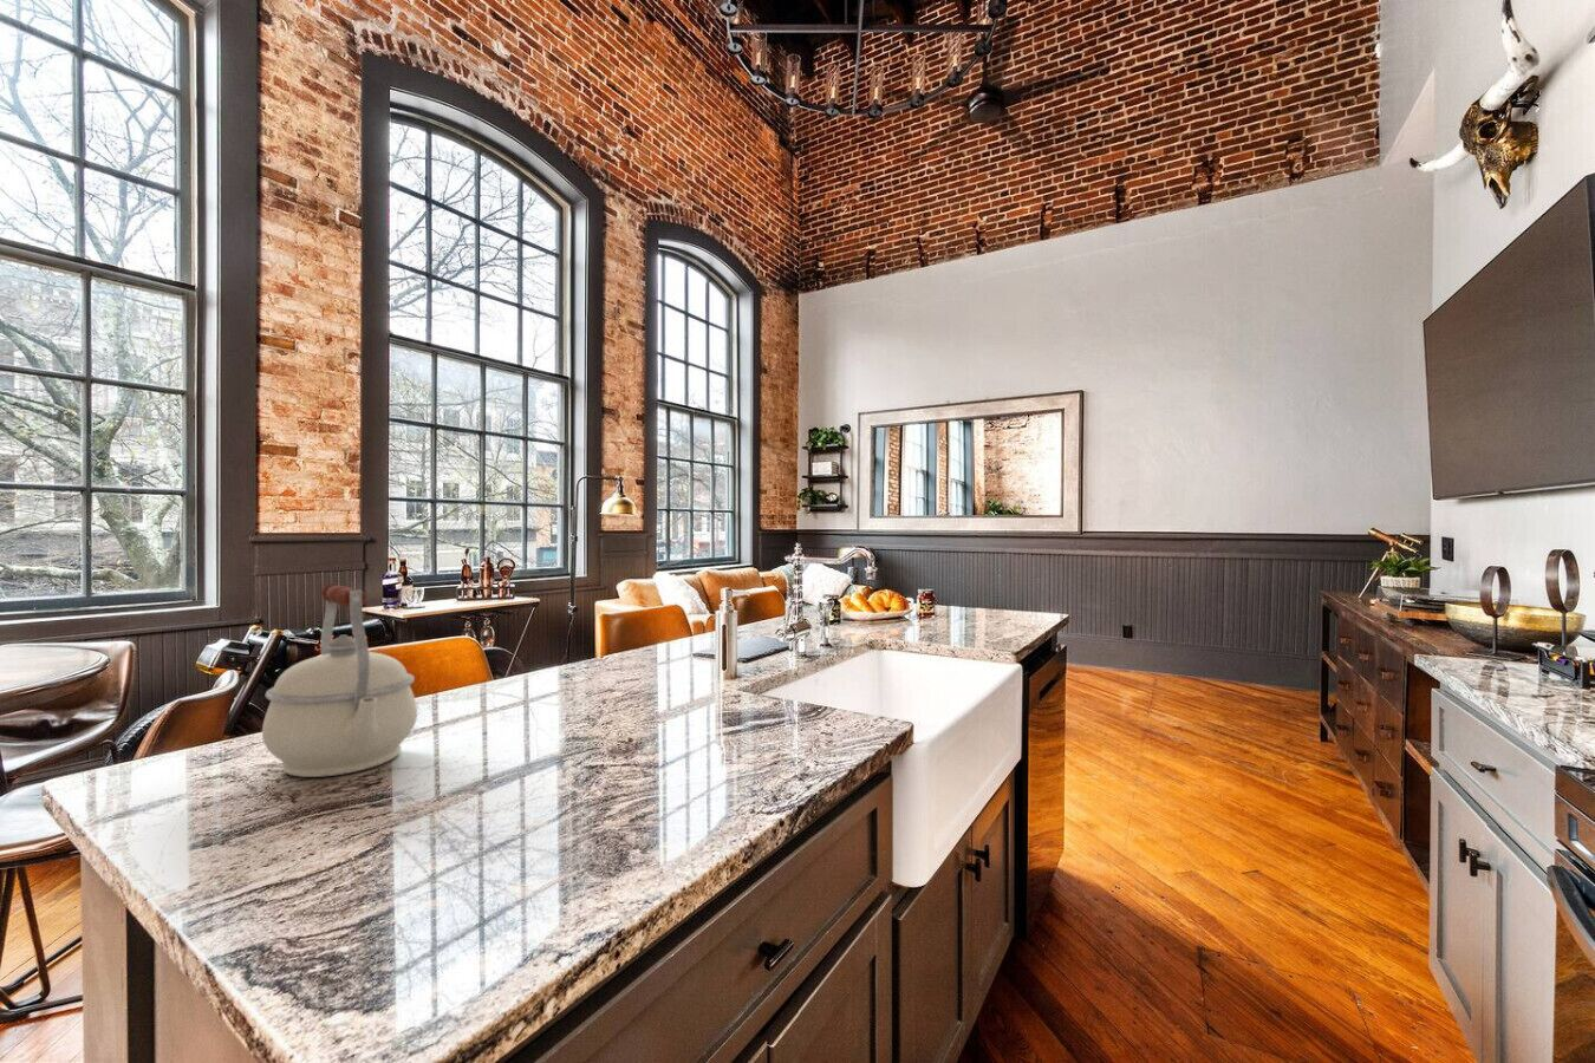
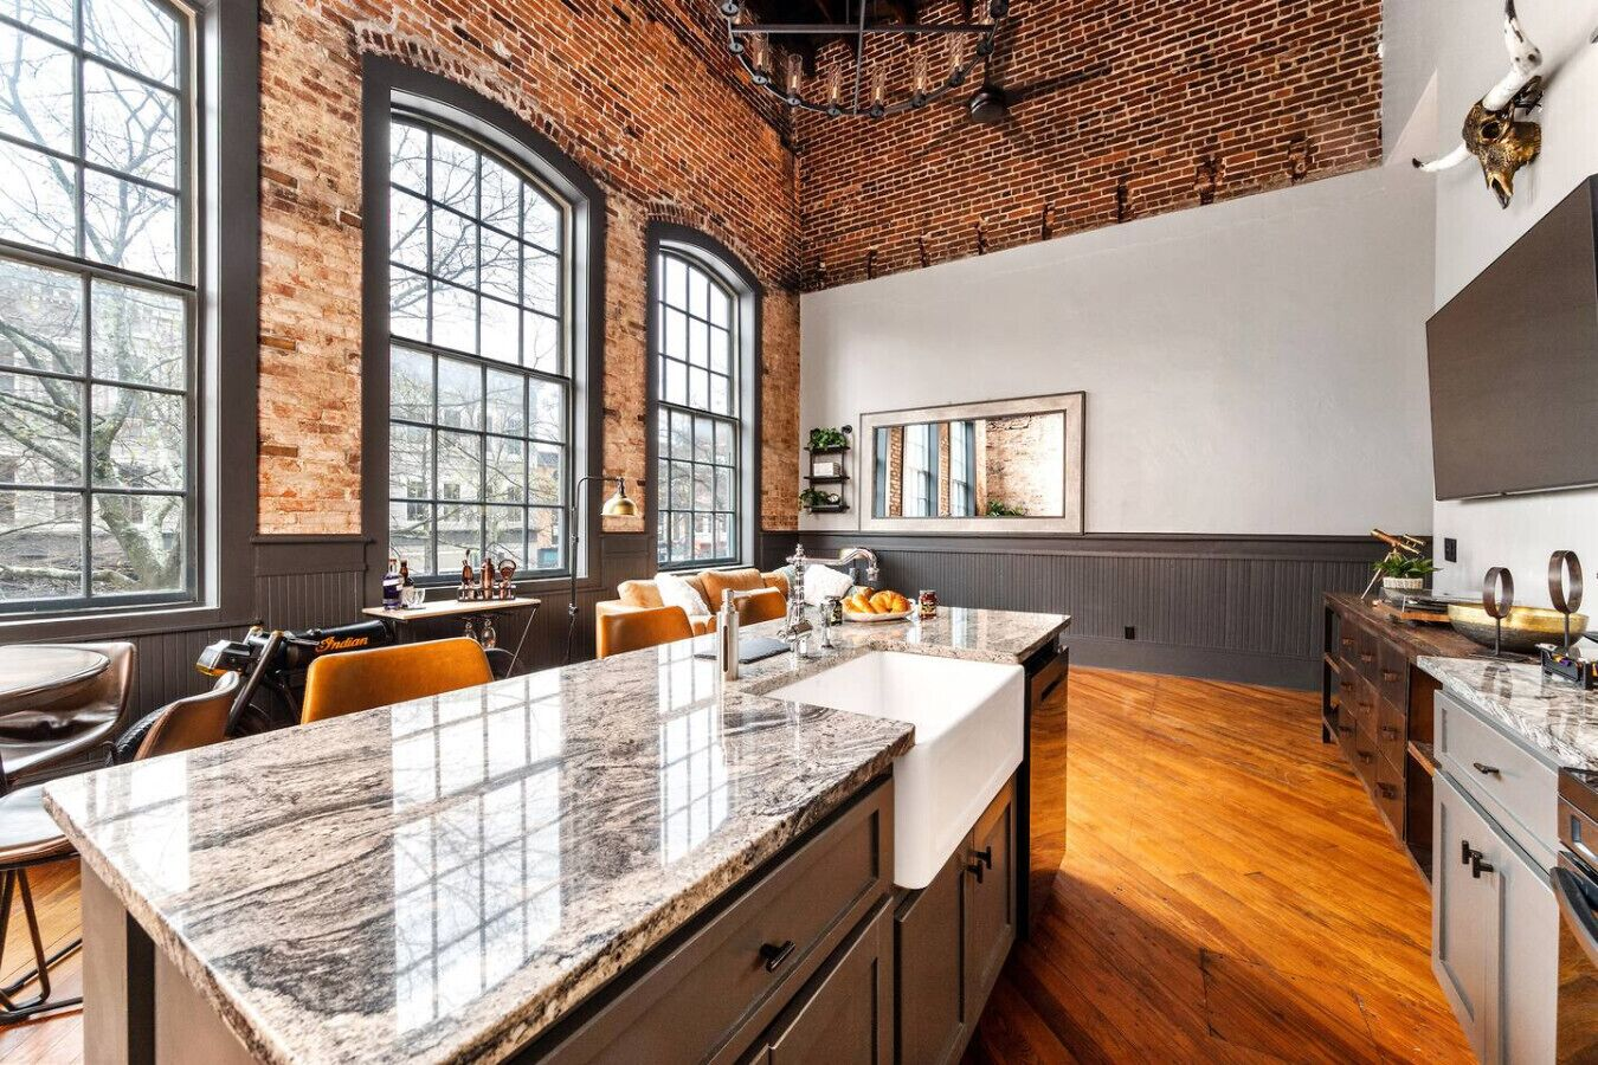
- kettle (347, 674)
